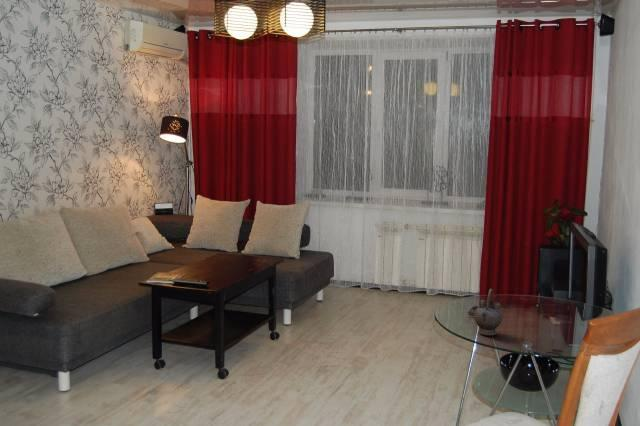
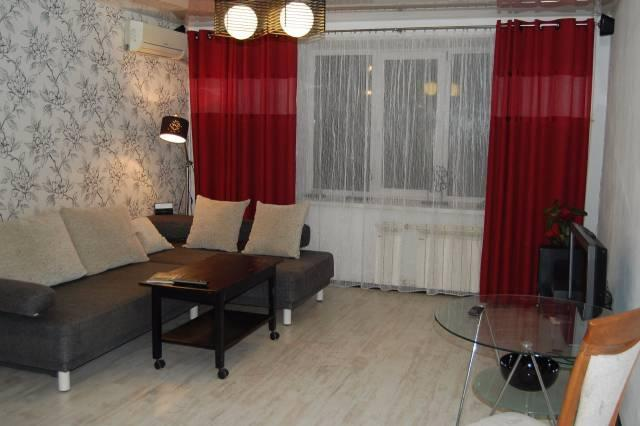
- teapot (487, 312)
